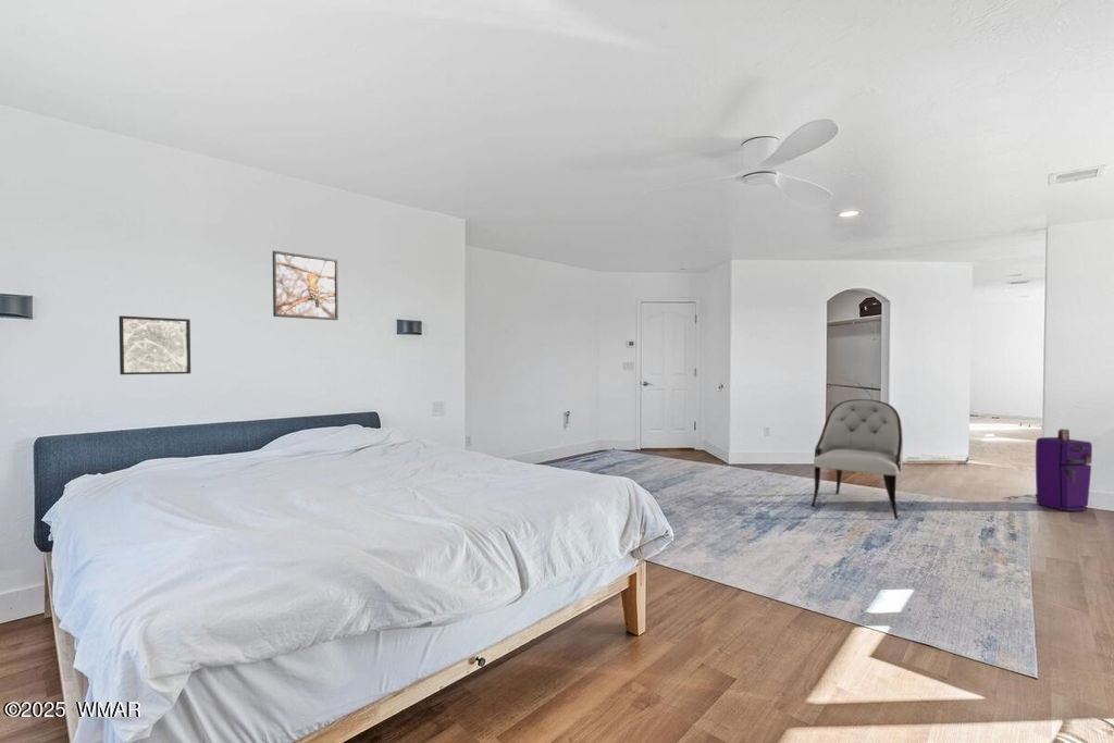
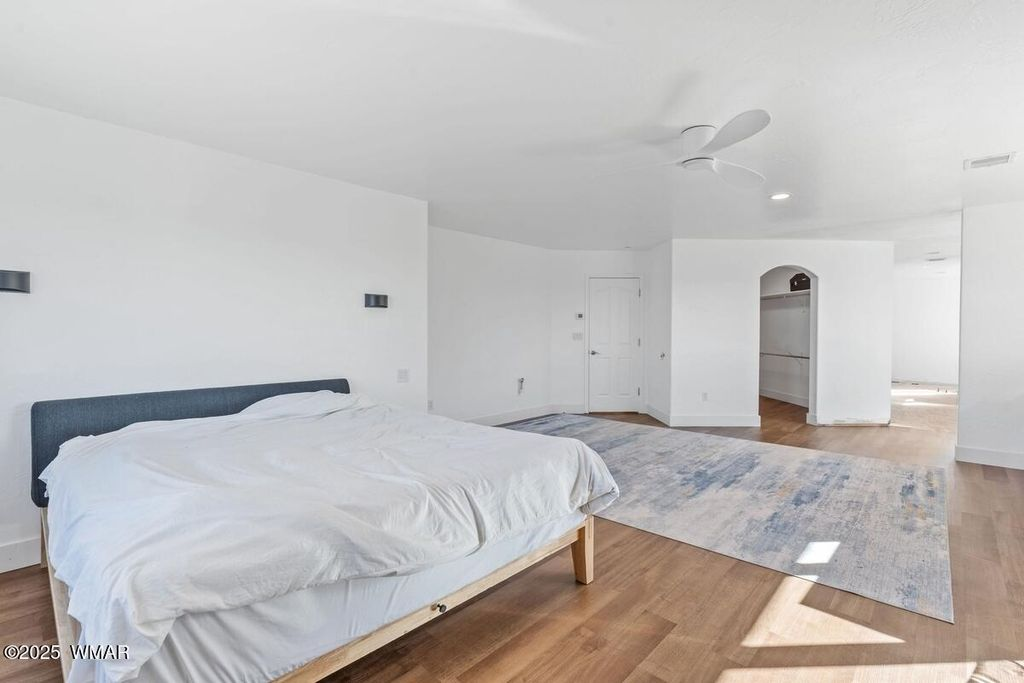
- air purifier (1047, 466)
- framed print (306, 286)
- wall art (156, 346)
- armchair (858, 453)
